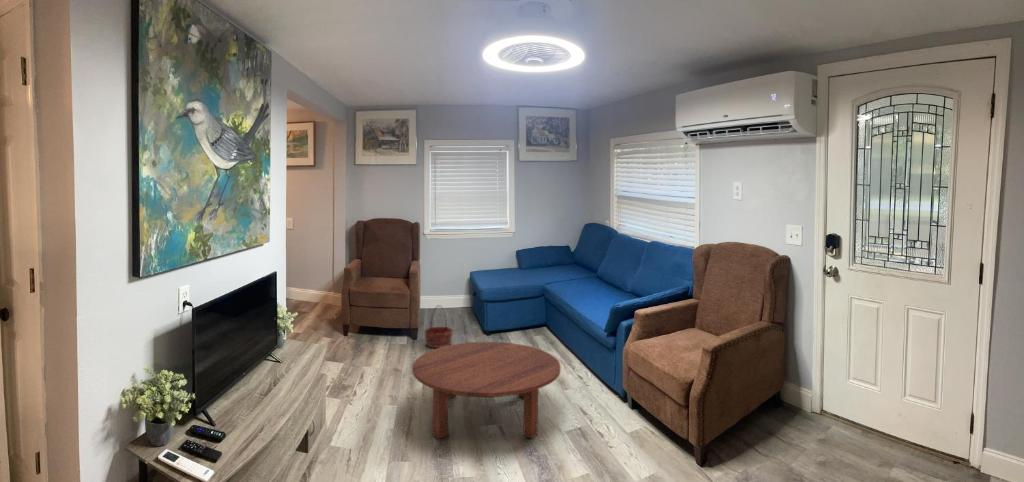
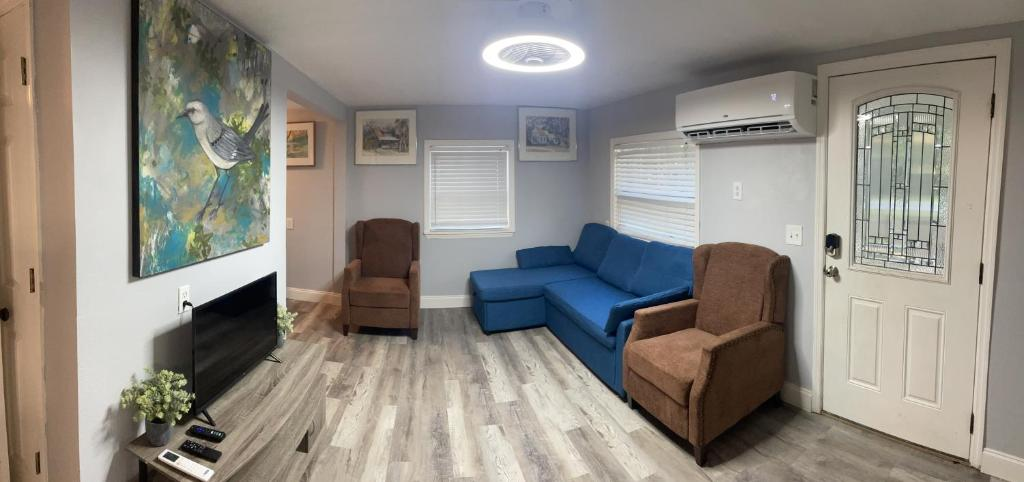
- coffee table (486, 388)
- basket (438, 327)
